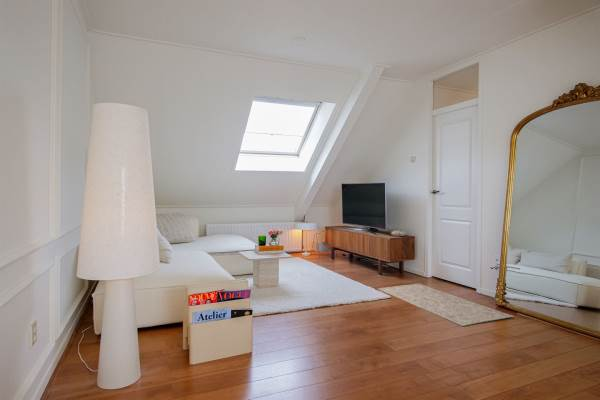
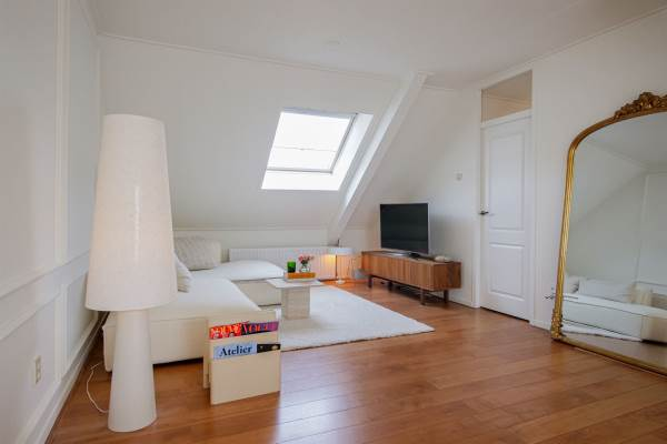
- rug (436, 300)
